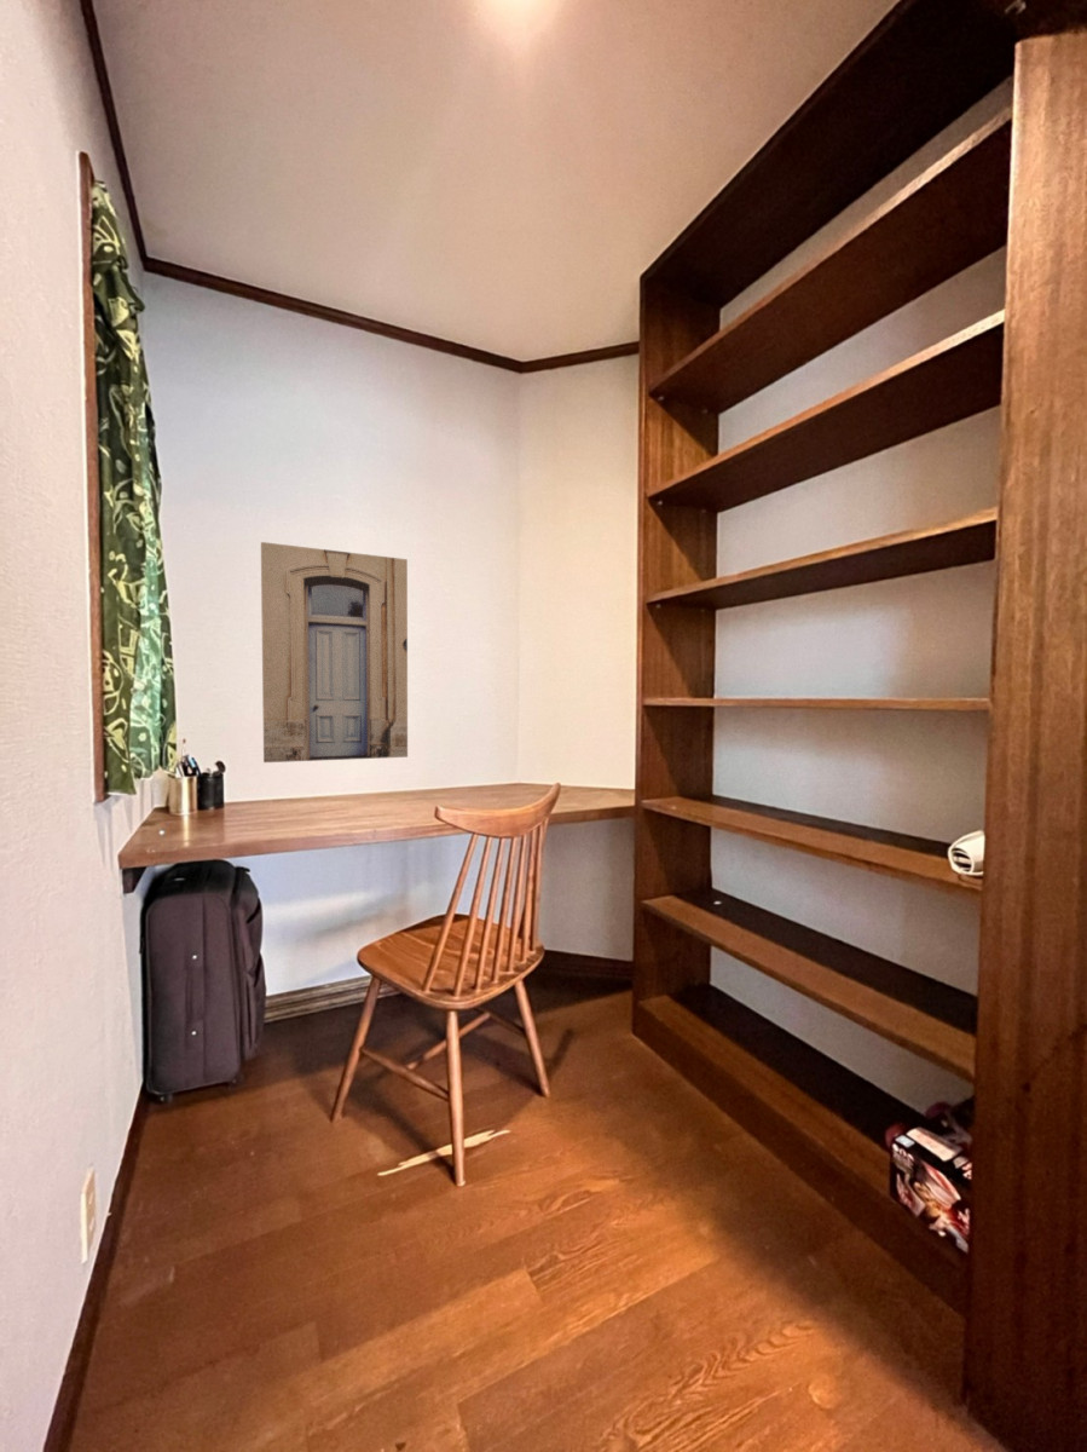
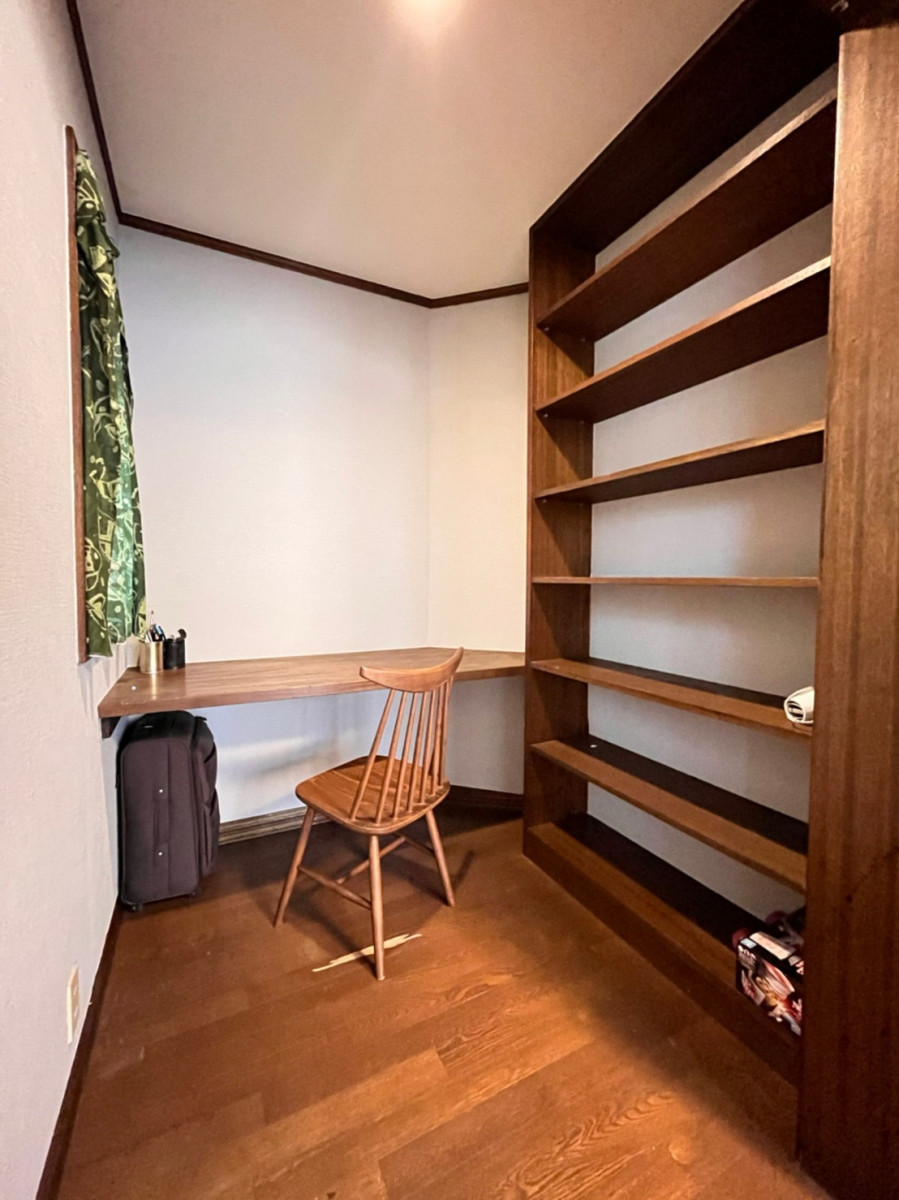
- wall art (337, 656)
